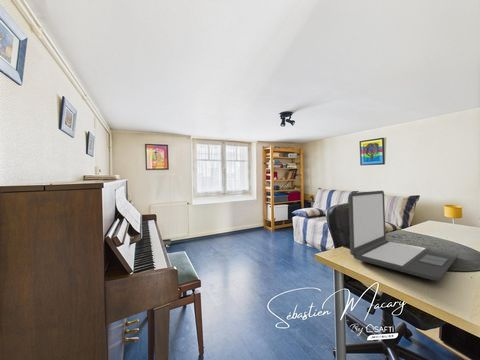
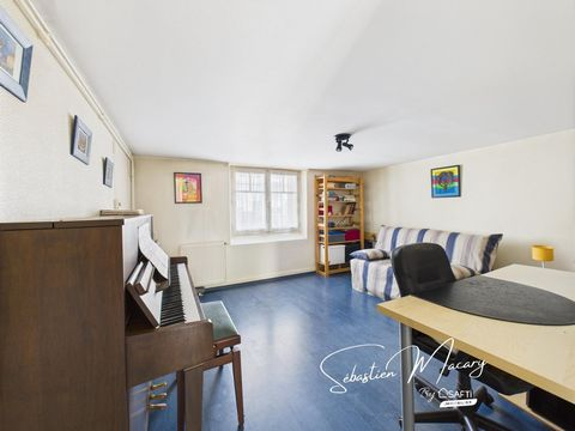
- laptop (384, 225)
